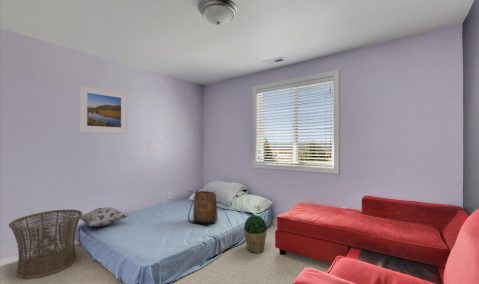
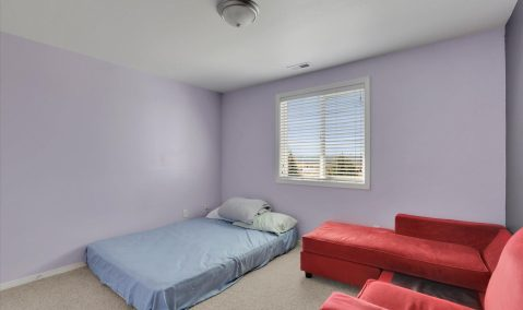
- tote bag (204, 206)
- basket (48, 241)
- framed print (104, 111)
- decorative pillow (102, 216)
- potted plant (255, 232)
